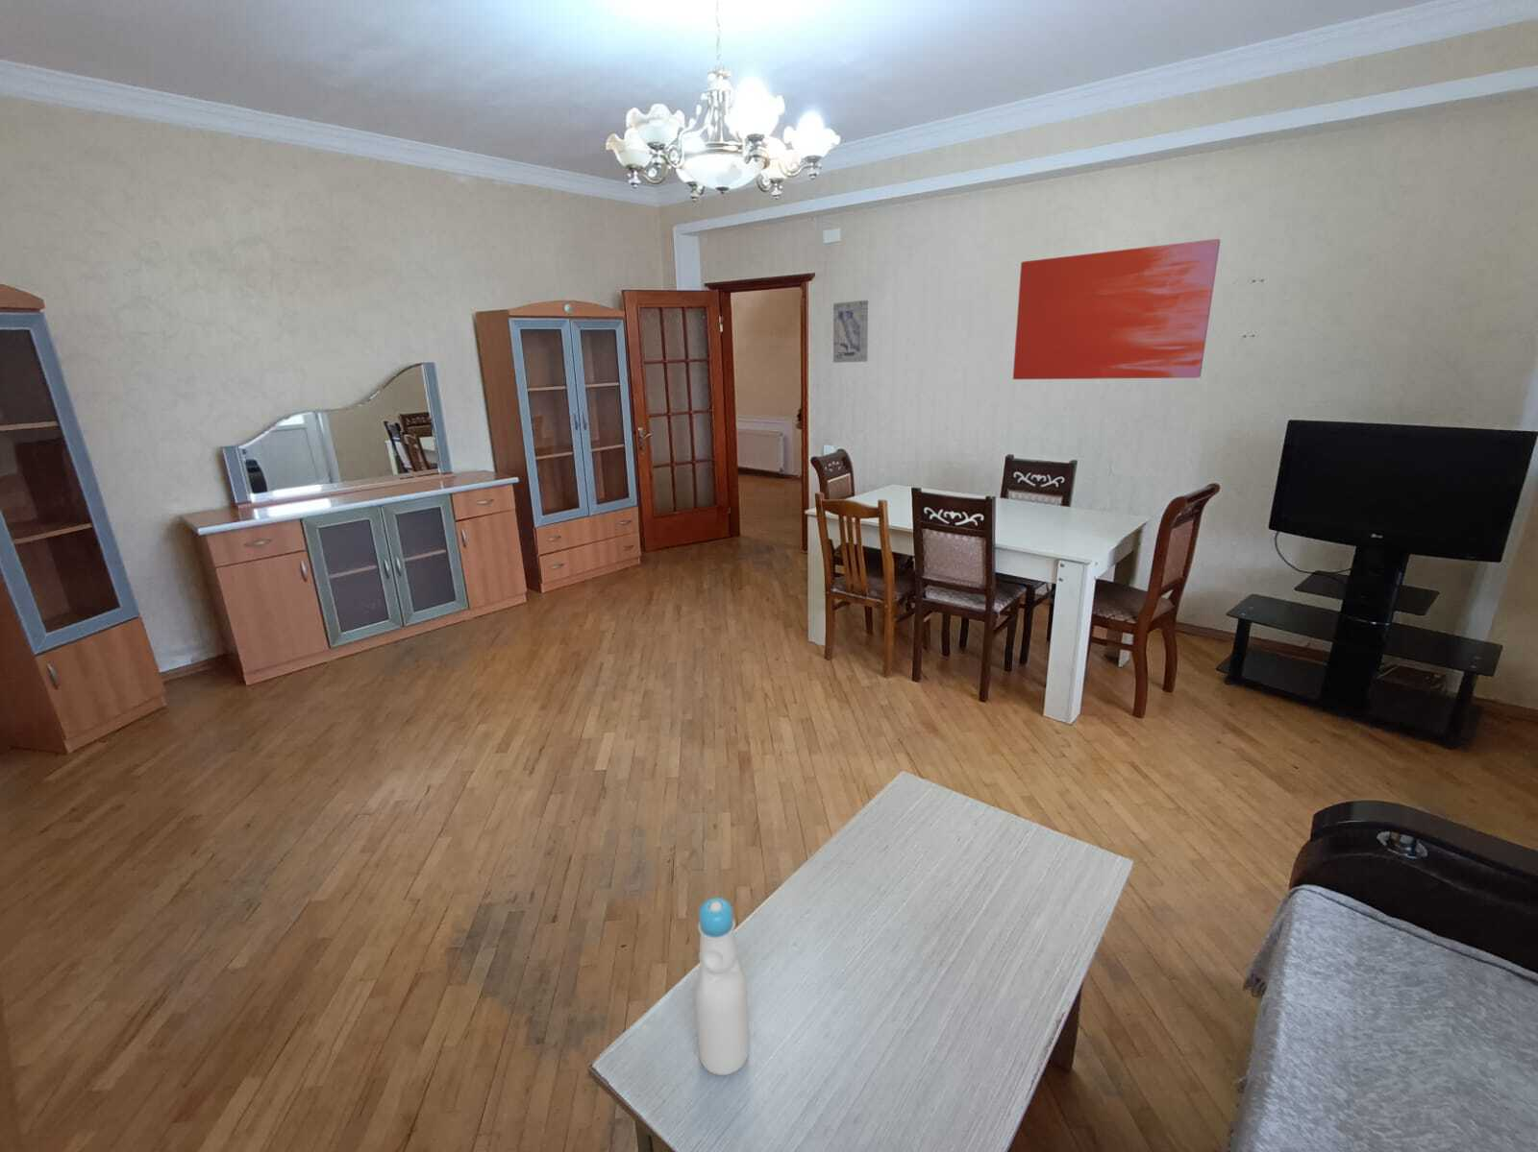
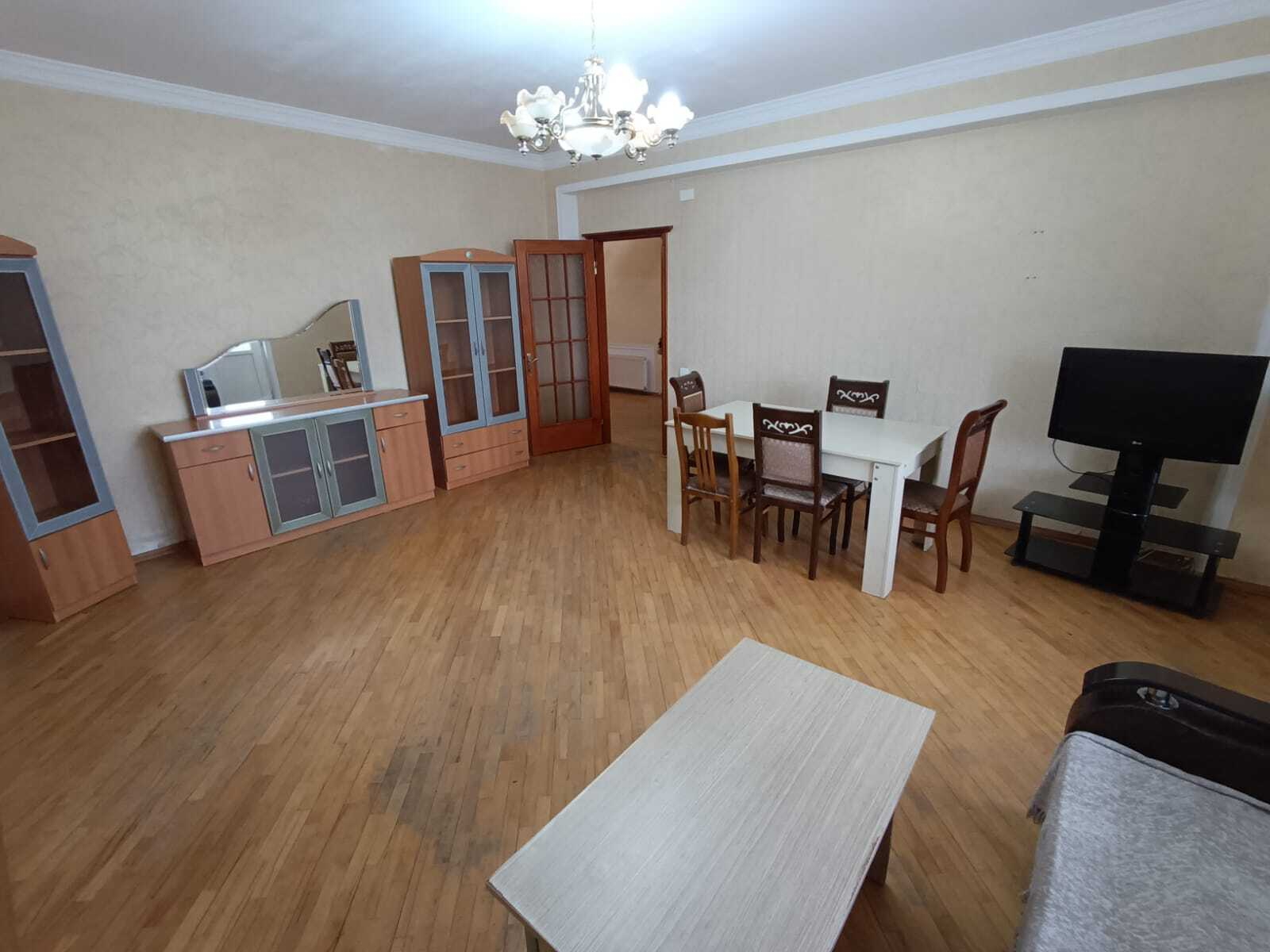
- bottle (721, 983)
- wall art (1106, 316)
- wall art (850, 332)
